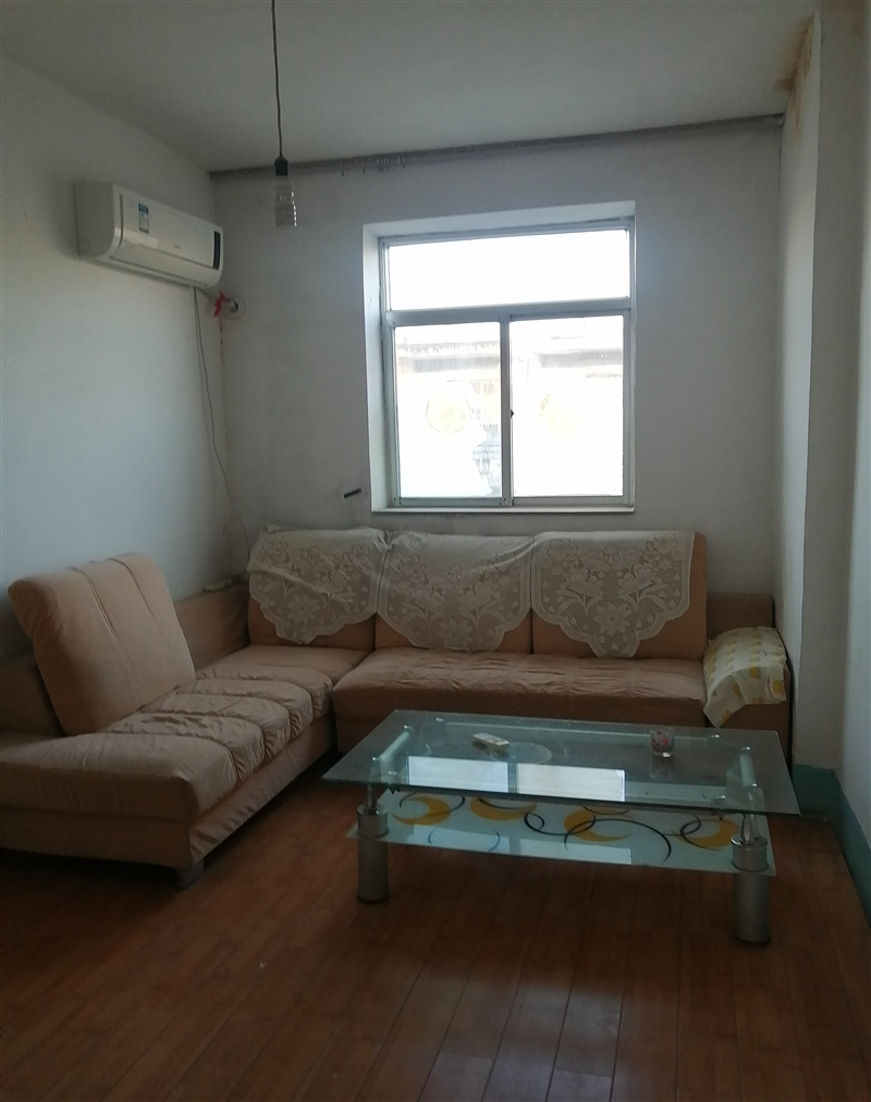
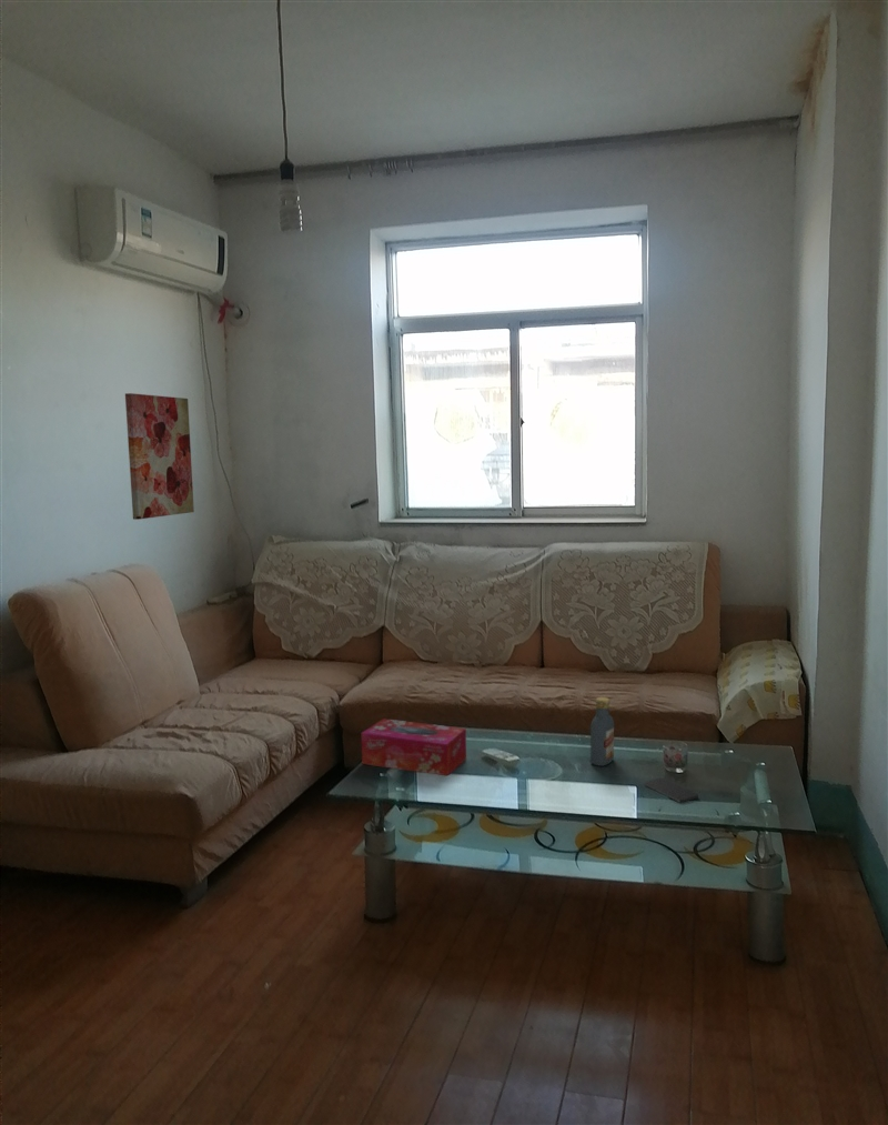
+ smartphone (670, 790)
+ tissue box (414, 745)
+ vodka (602, 730)
+ wall art (161, 455)
